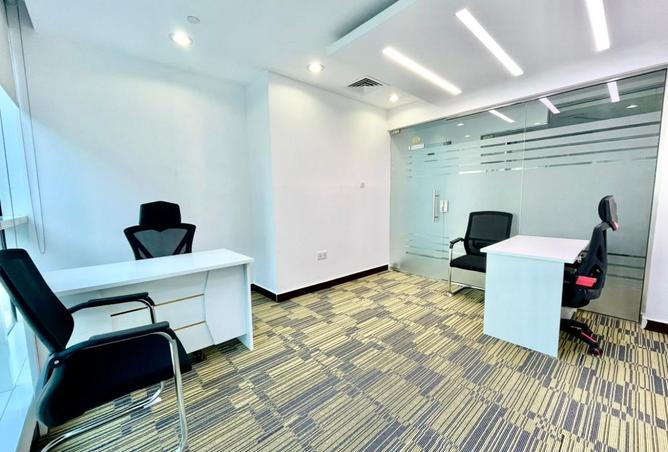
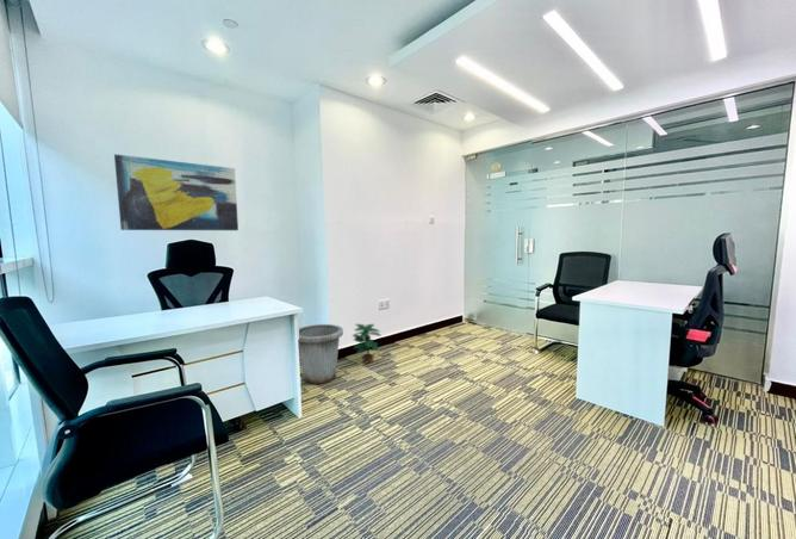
+ potted plant (366, 343)
+ trash can (318, 354)
+ wall art (182, 196)
